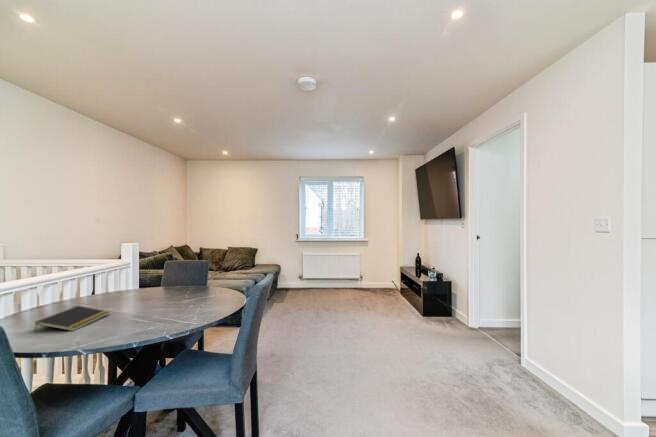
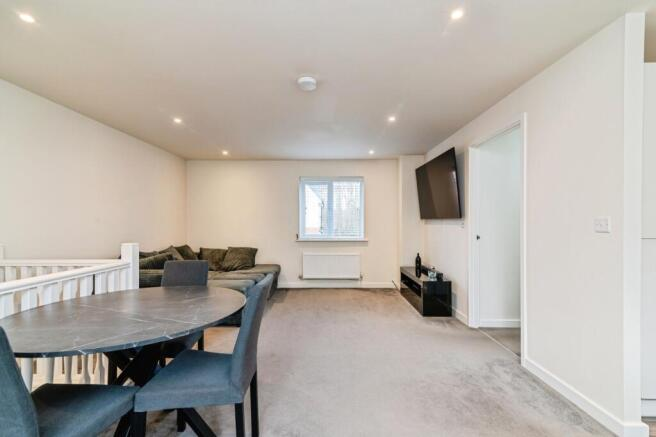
- notepad (75, 317)
